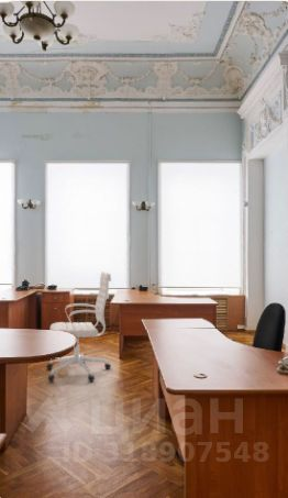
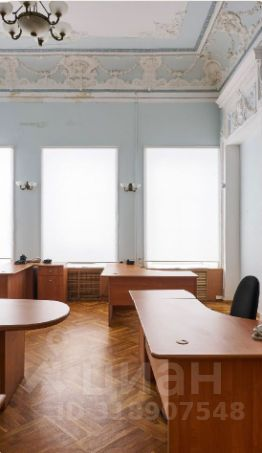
- chair (79, 322)
